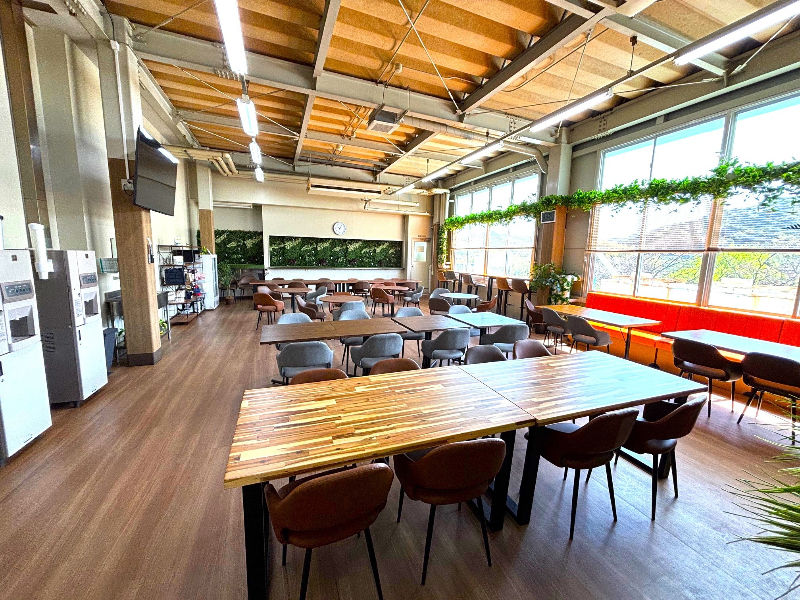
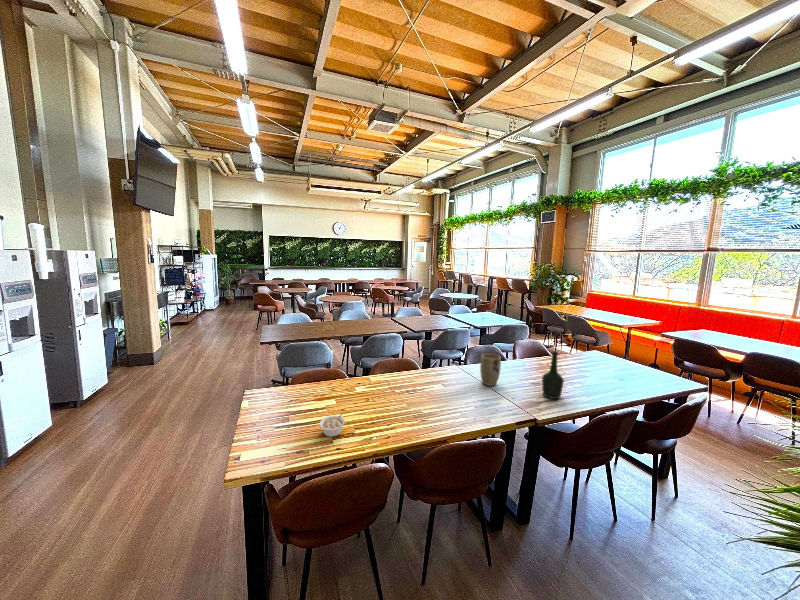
+ plant pot (490, 369)
+ bottle (553, 373)
+ legume (332, 425)
